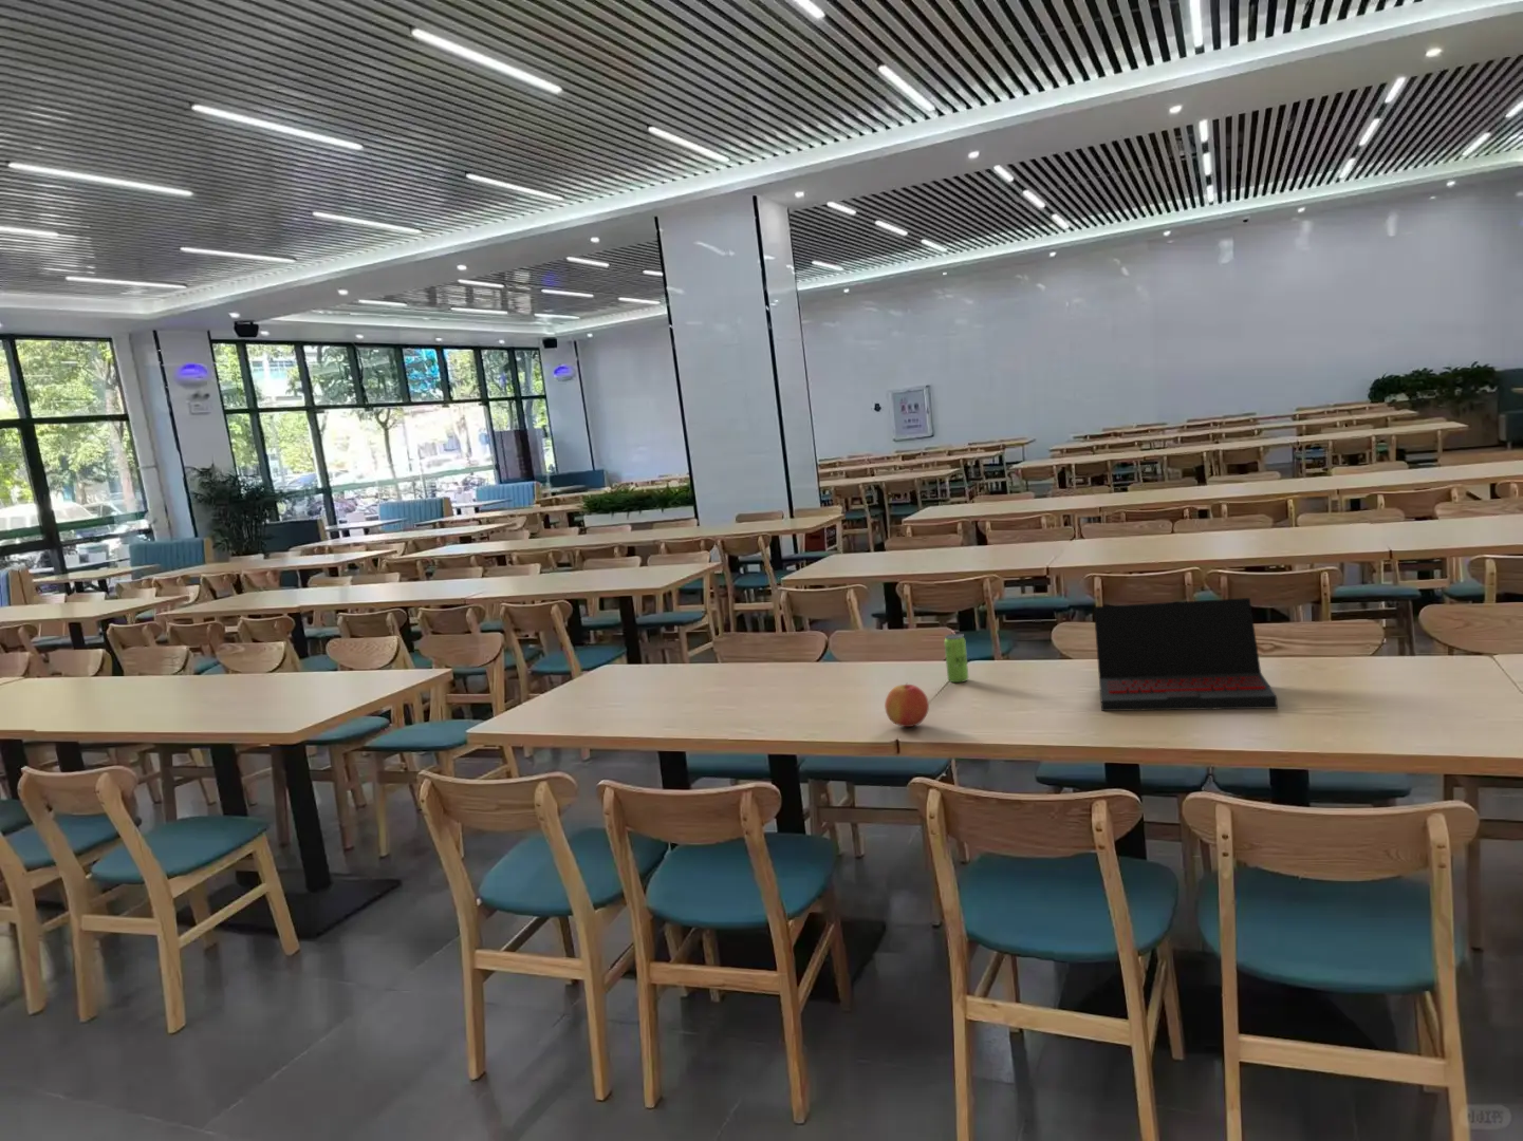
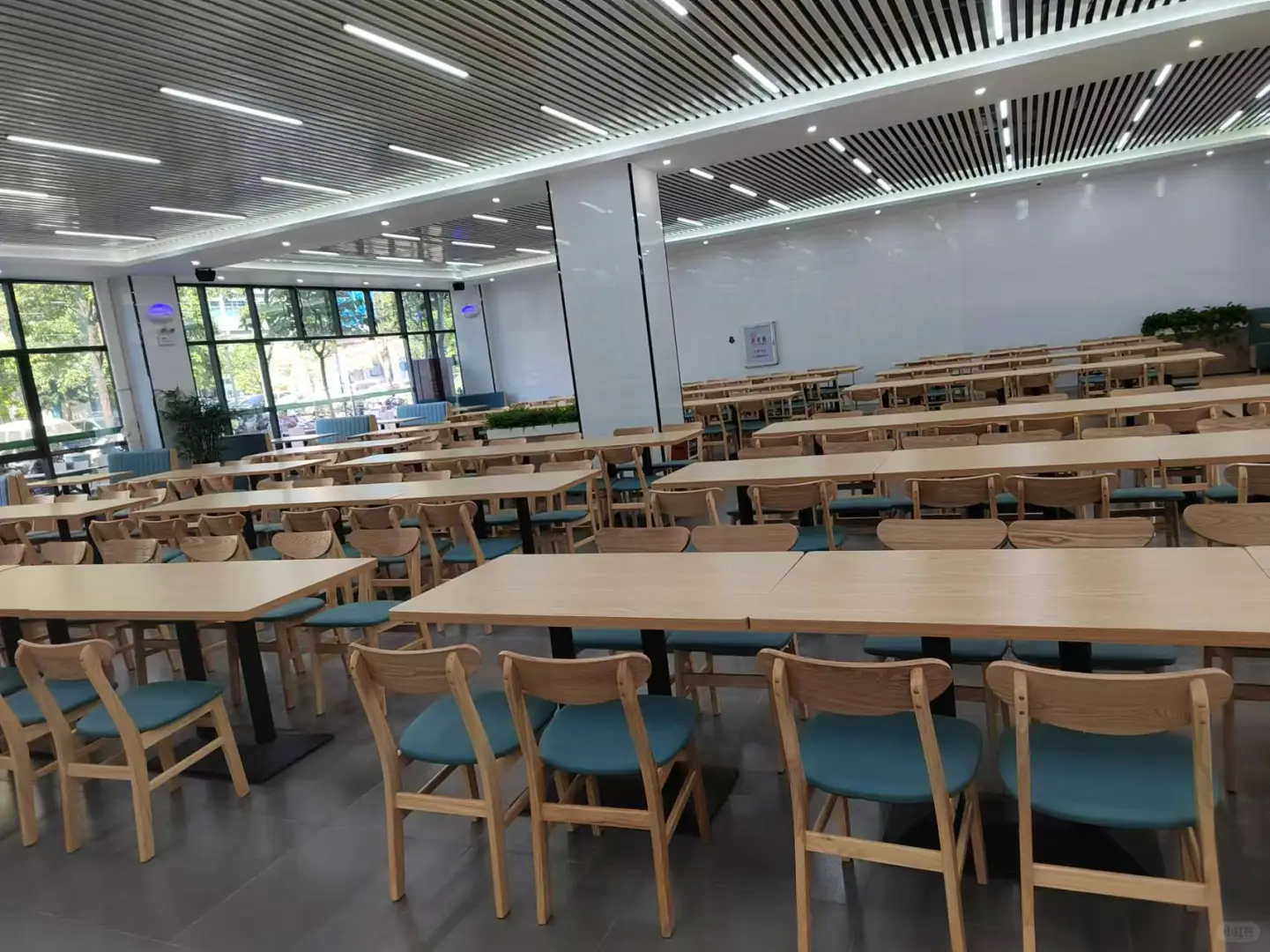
- laptop (1178, 652)
- beverage can (956, 657)
- apple (907, 704)
